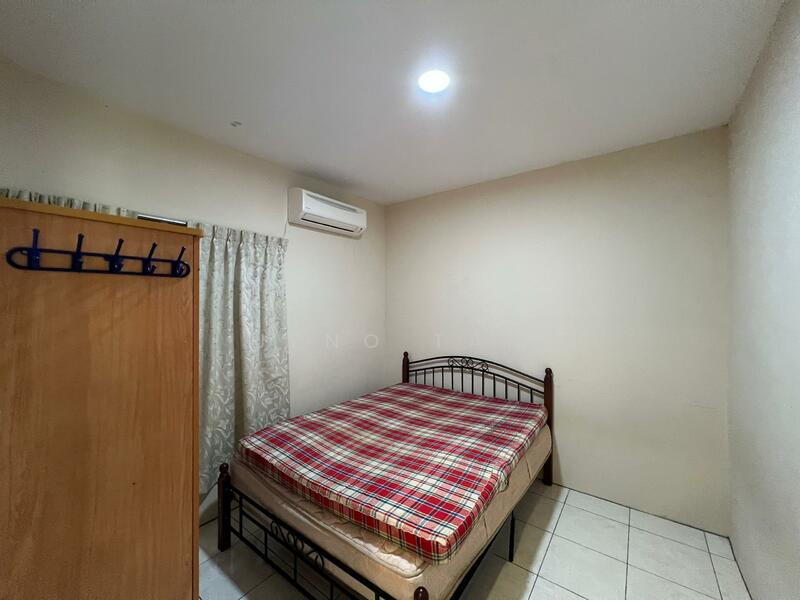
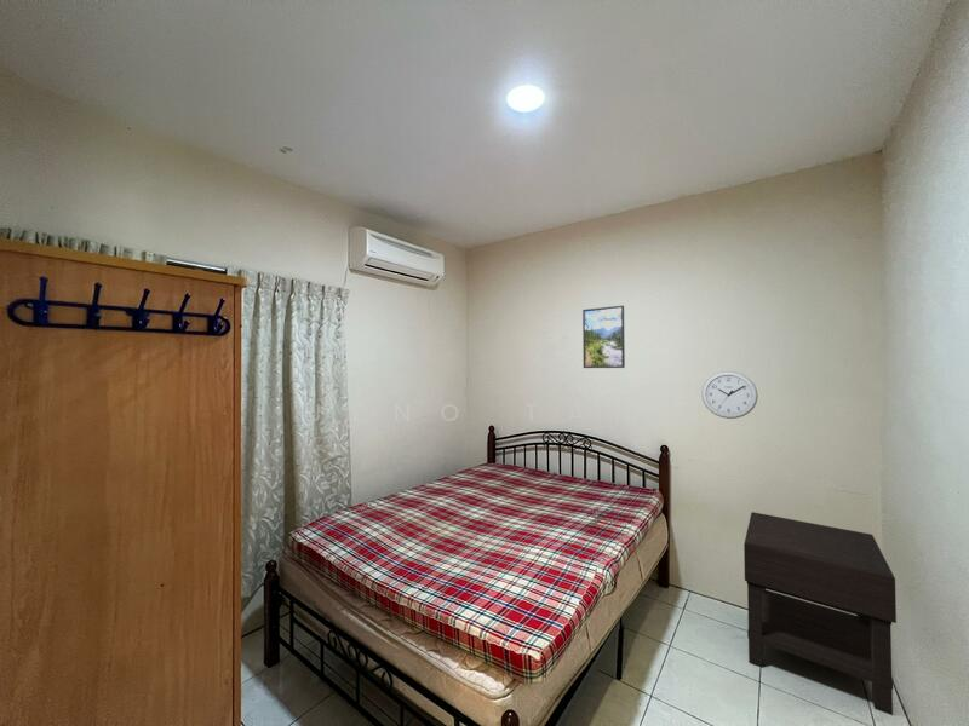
+ nightstand (810, 595)
+ wall clock (728, 394)
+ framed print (602, 338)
